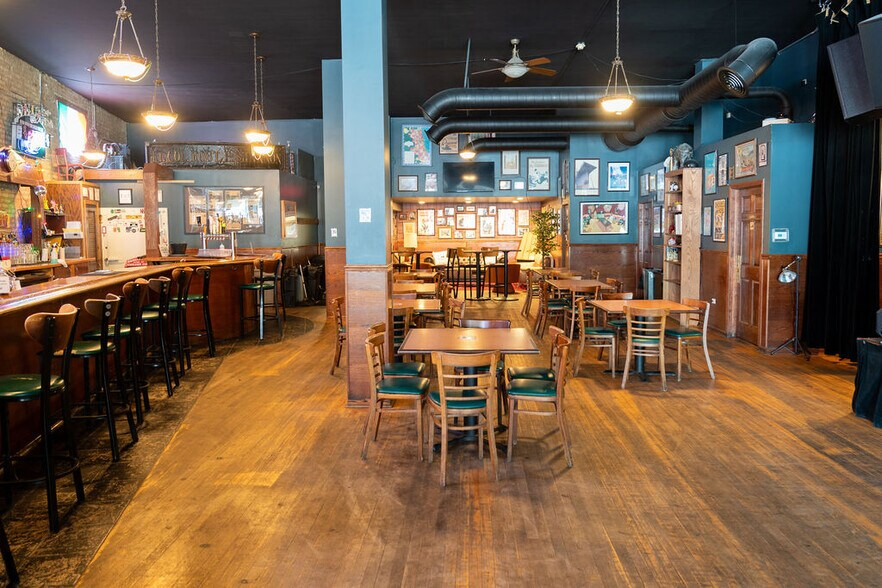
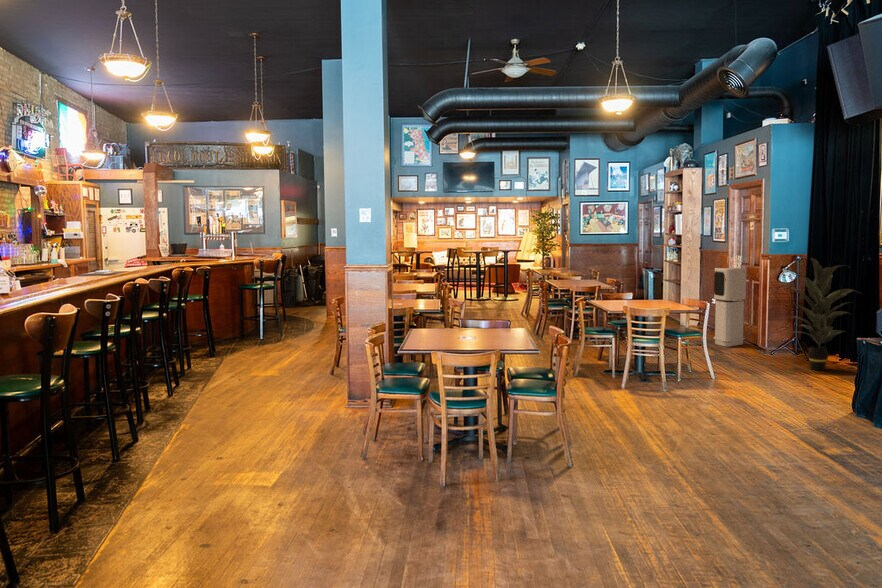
+ air purifier (731, 306)
+ indoor plant (819, 313)
